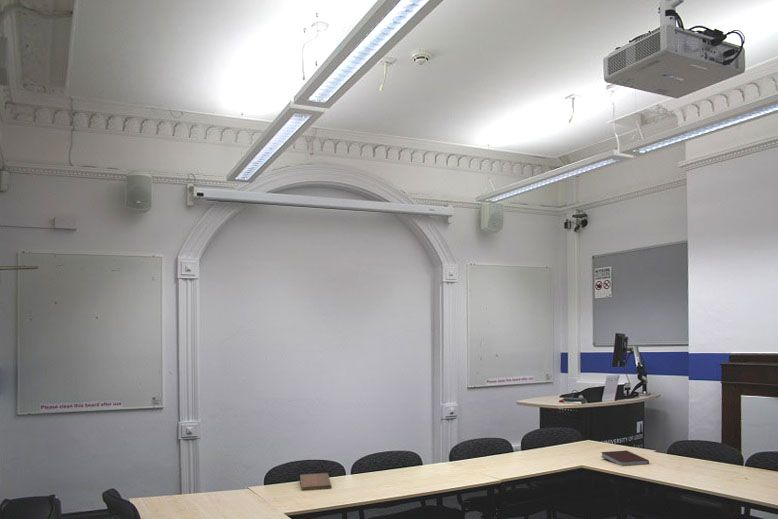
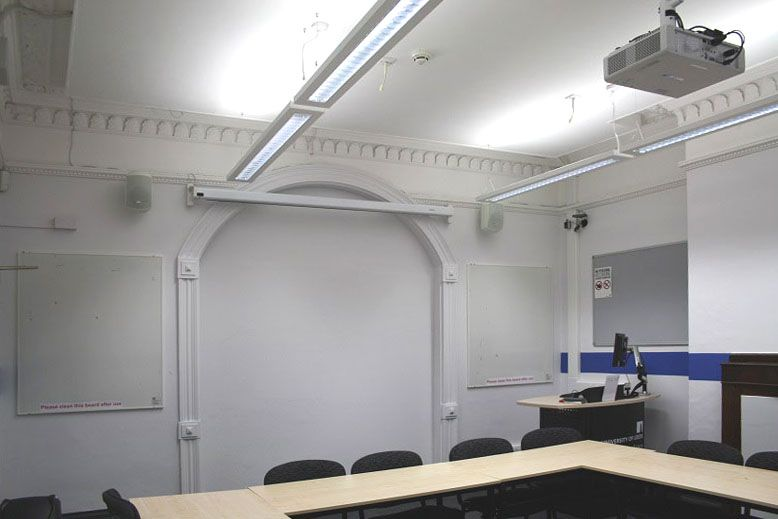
- notebook (315, 481)
- notebook (624, 458)
